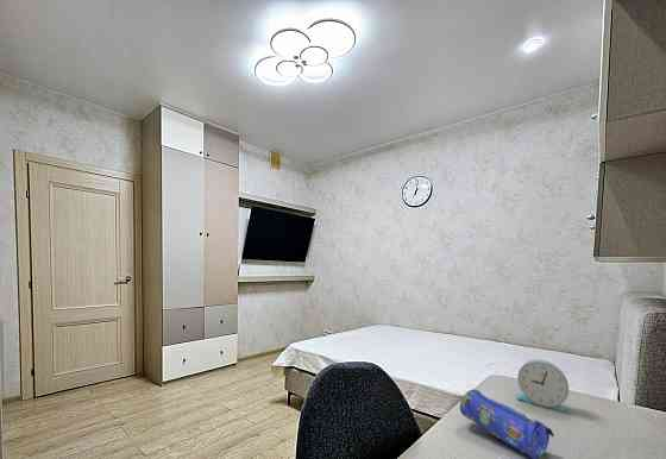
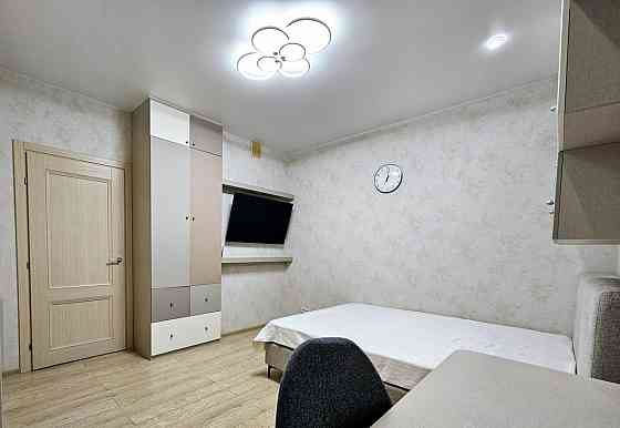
- pencil case (502, 420)
- alarm clock (542, 381)
